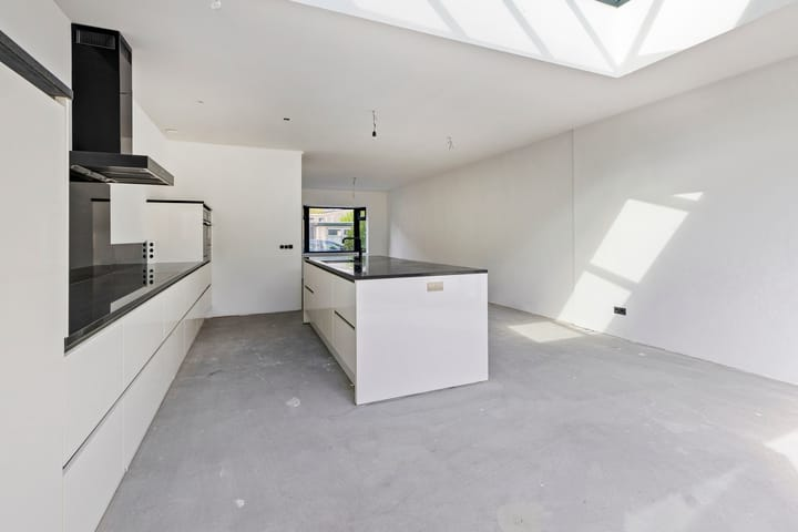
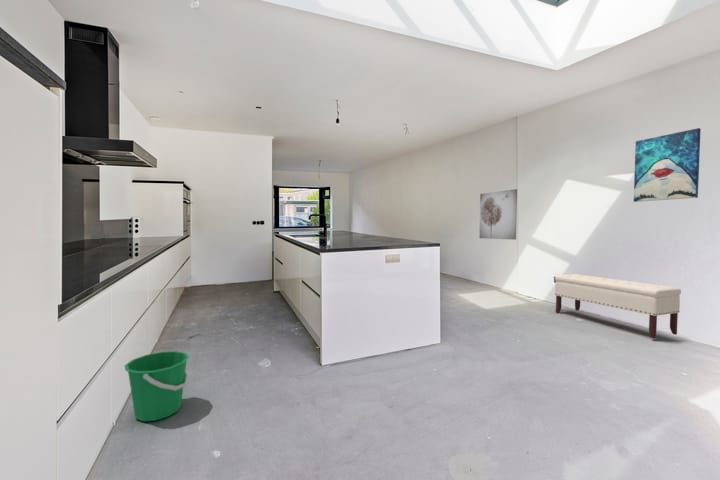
+ wall art (664, 167)
+ wall art (497, 215)
+ bucket (158, 386)
+ bench (610, 301)
